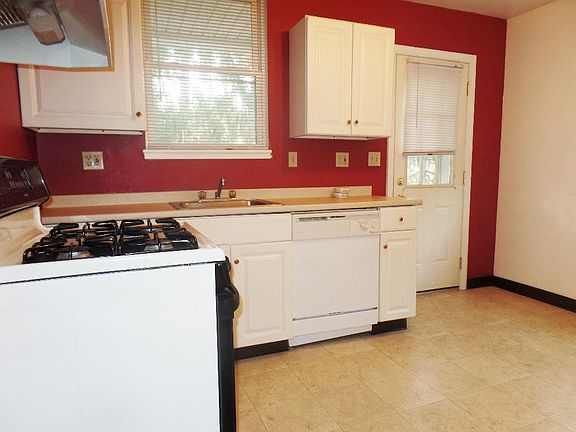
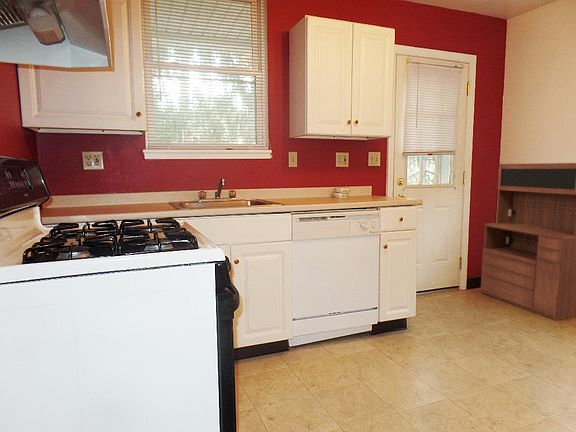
+ shelving unit (532, 235)
